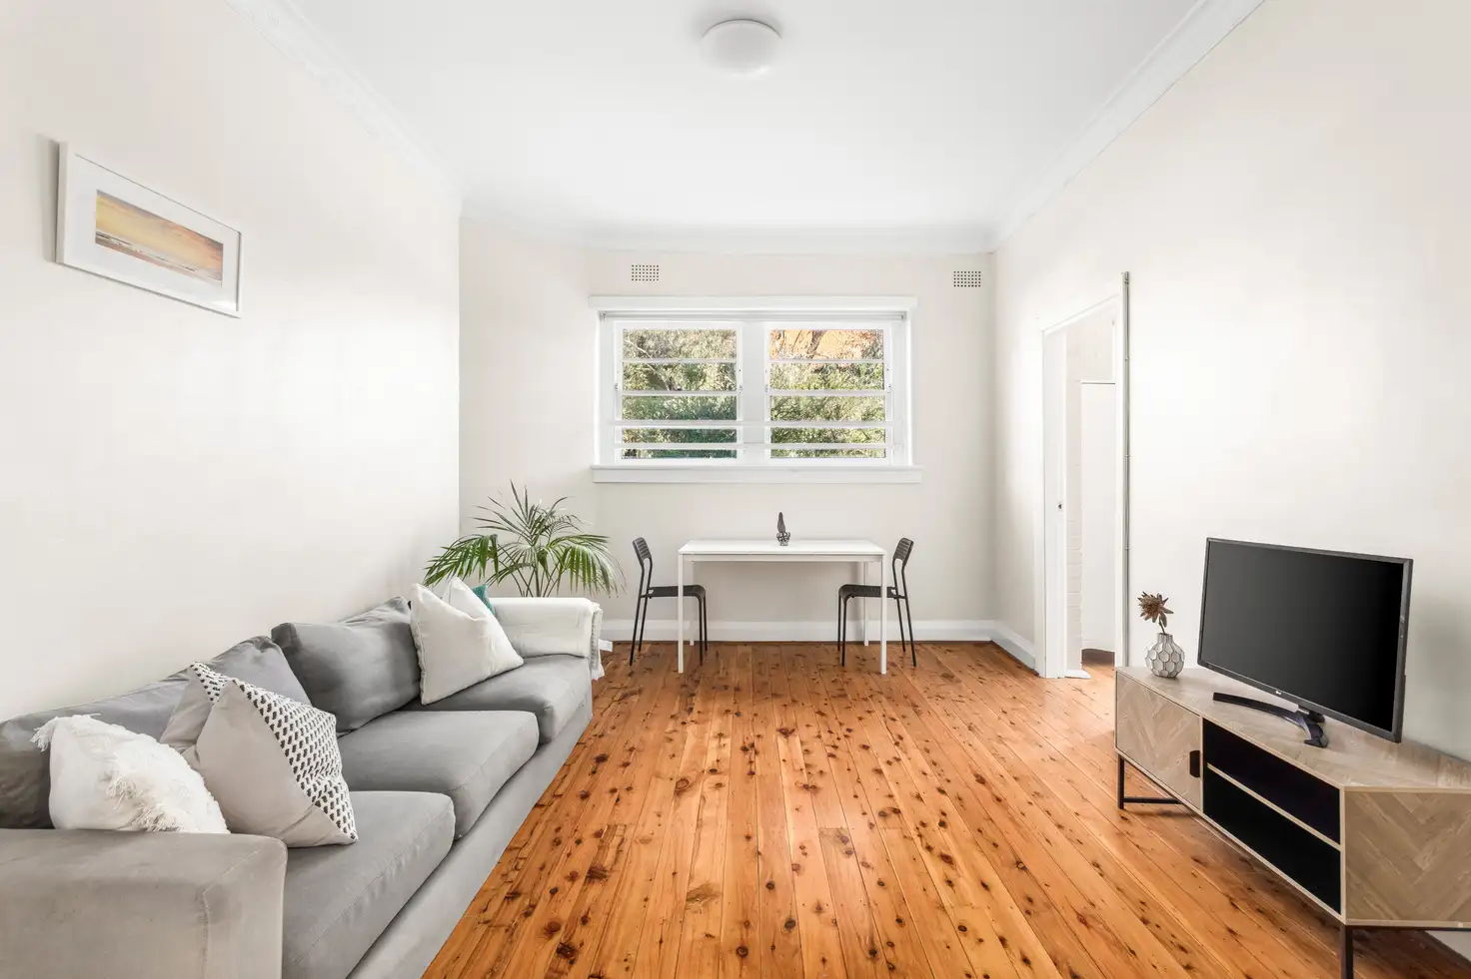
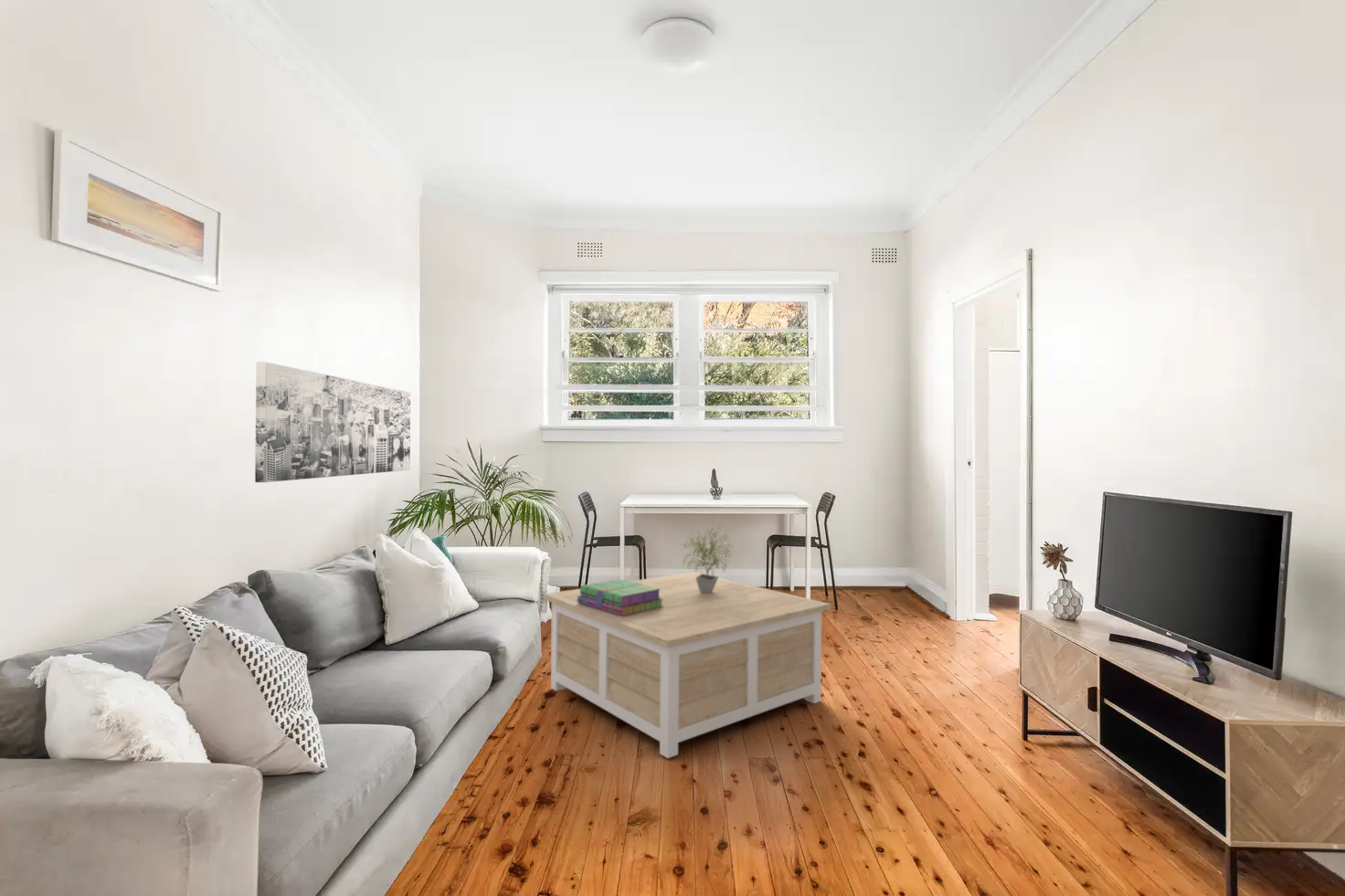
+ wall art (349, 427)
+ coffee table (683, 647)
+ stack of books (620, 596)
+ potted plant (704, 556)
